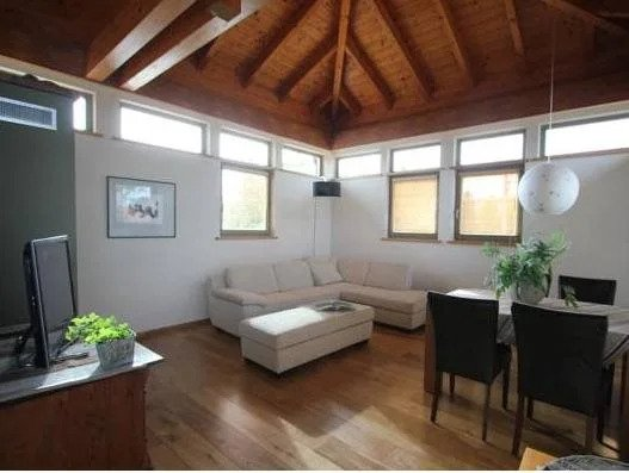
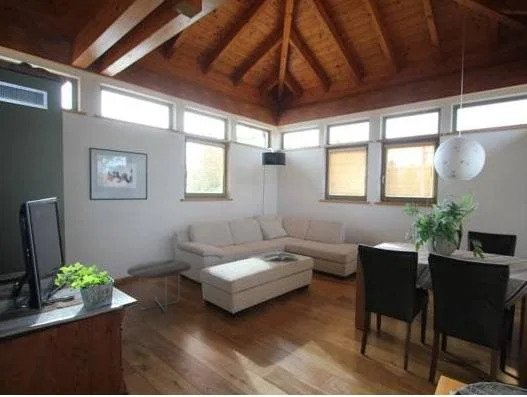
+ side table (155, 286)
